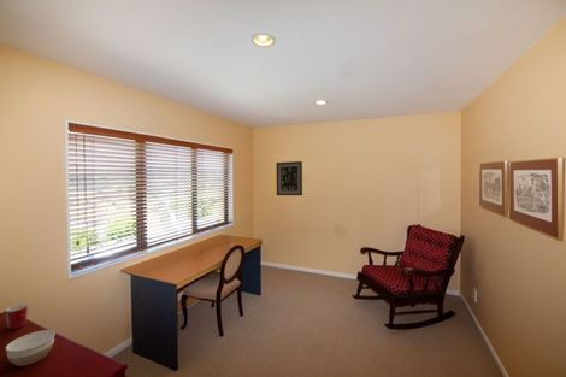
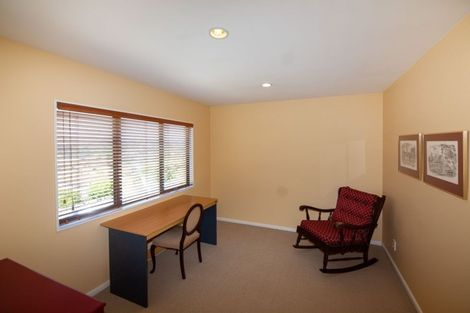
- mug (18, 317)
- bowl (31, 348)
- wall art (289, 178)
